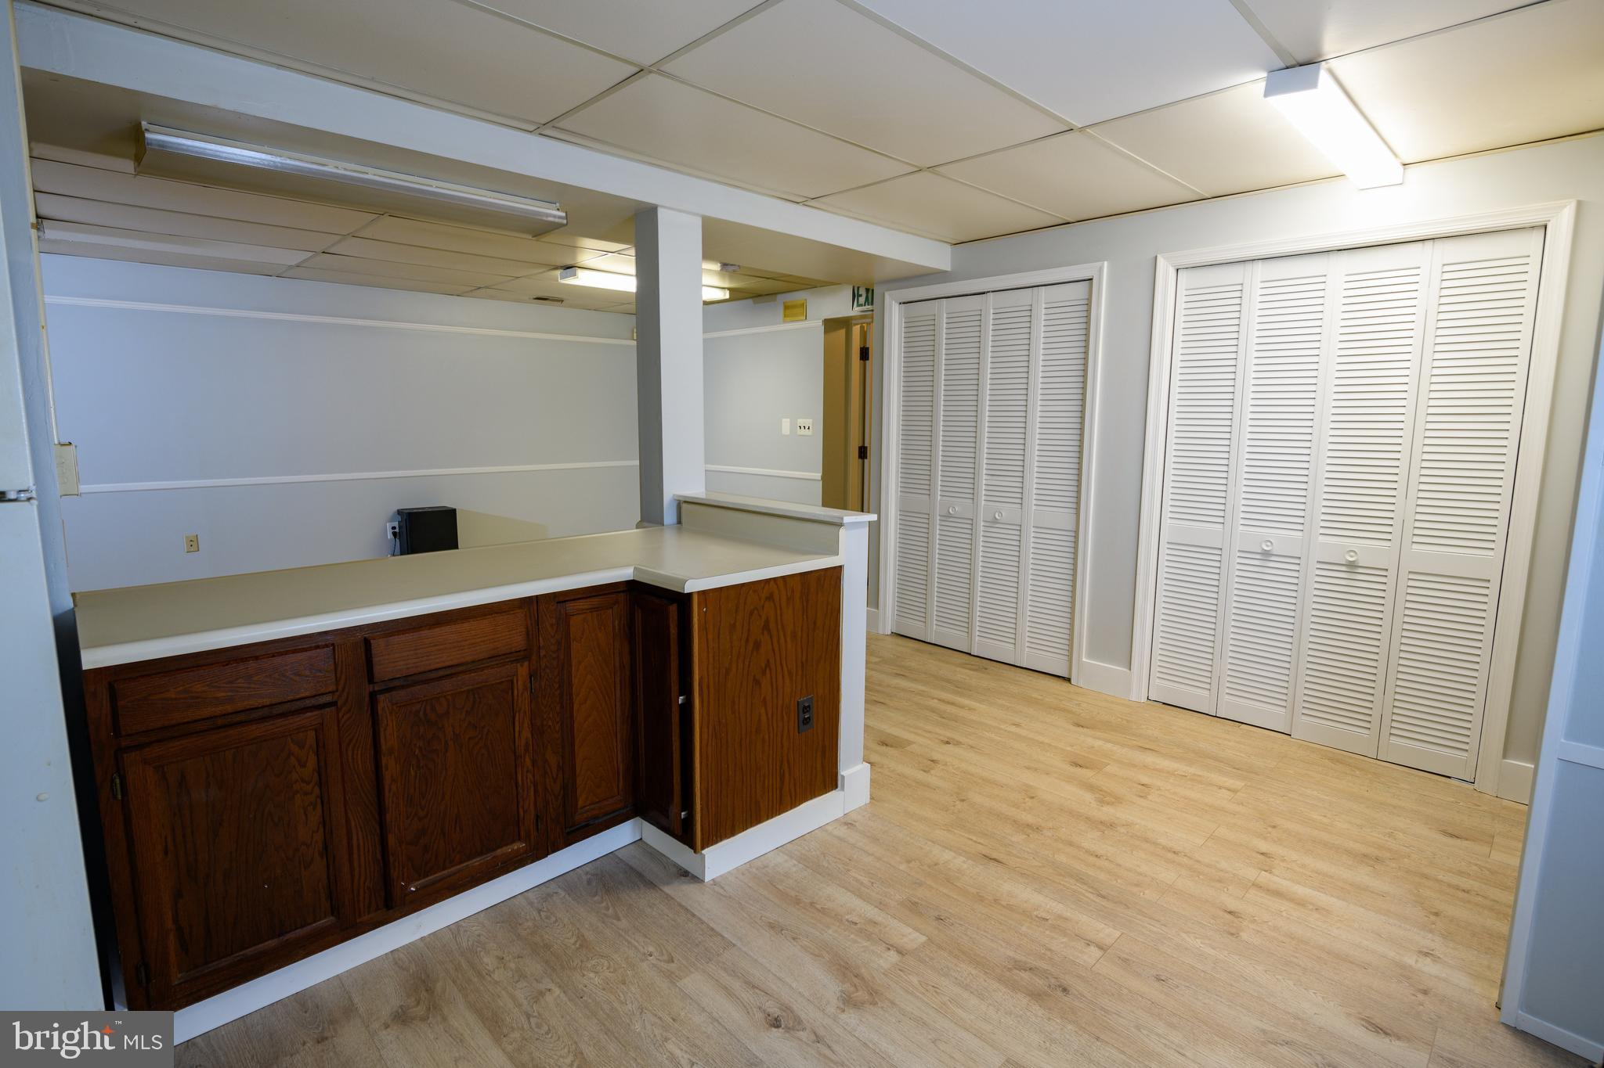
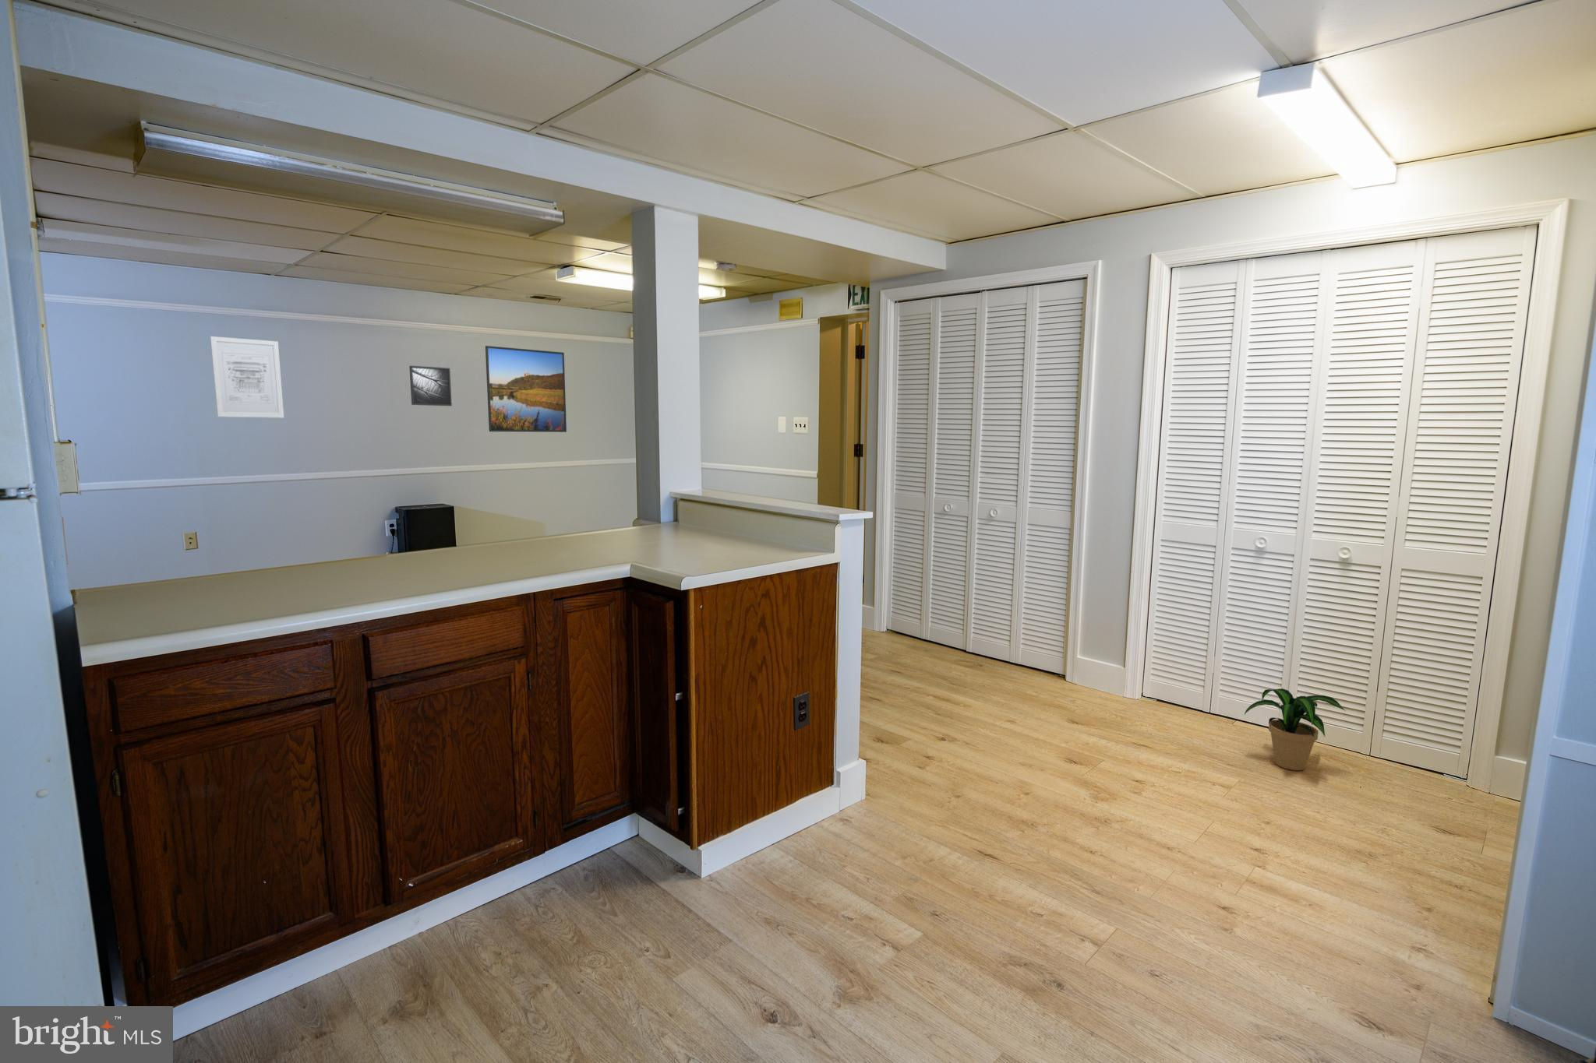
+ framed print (528, 390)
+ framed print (431, 387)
+ wall art (248, 377)
+ potted plant (1293, 728)
